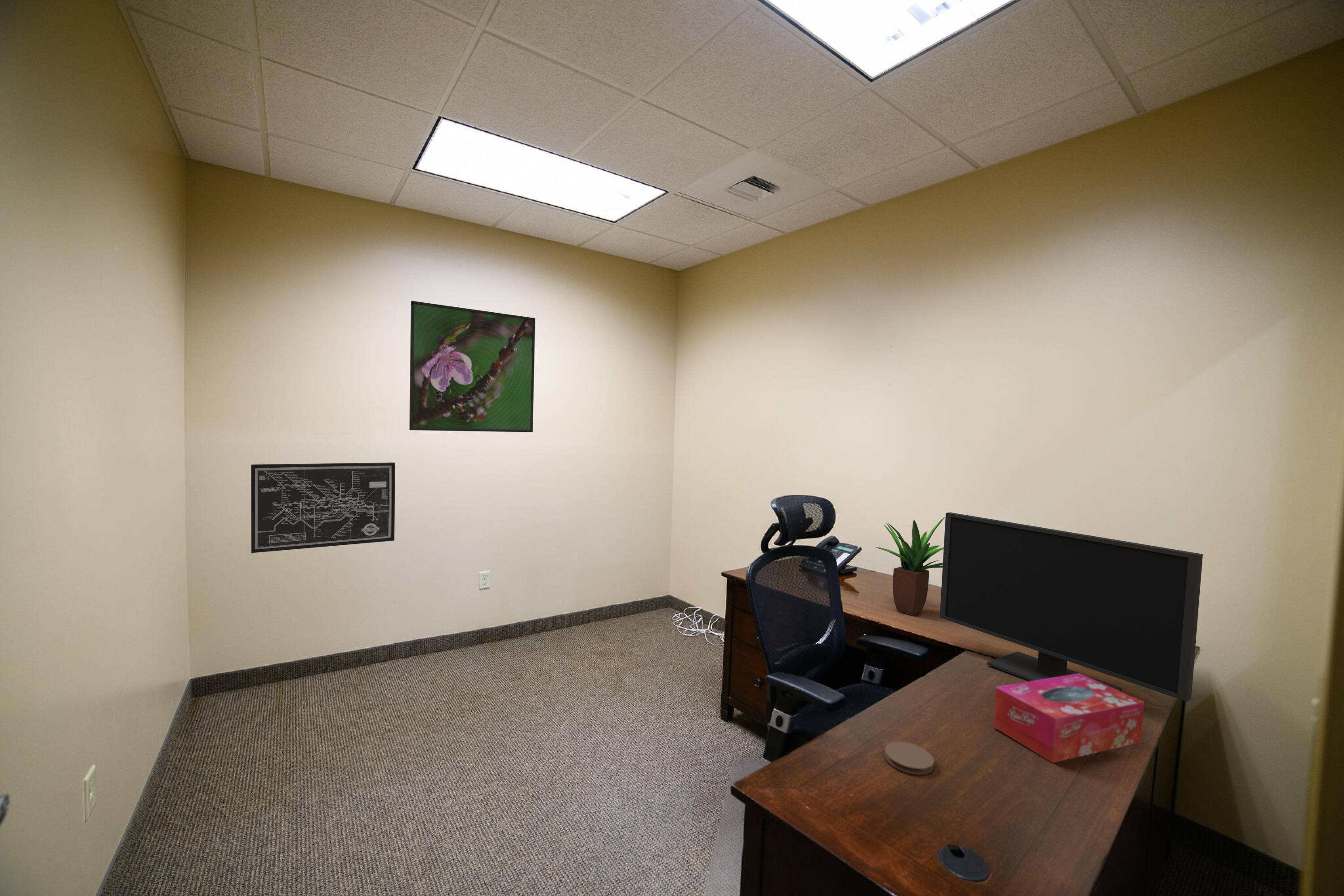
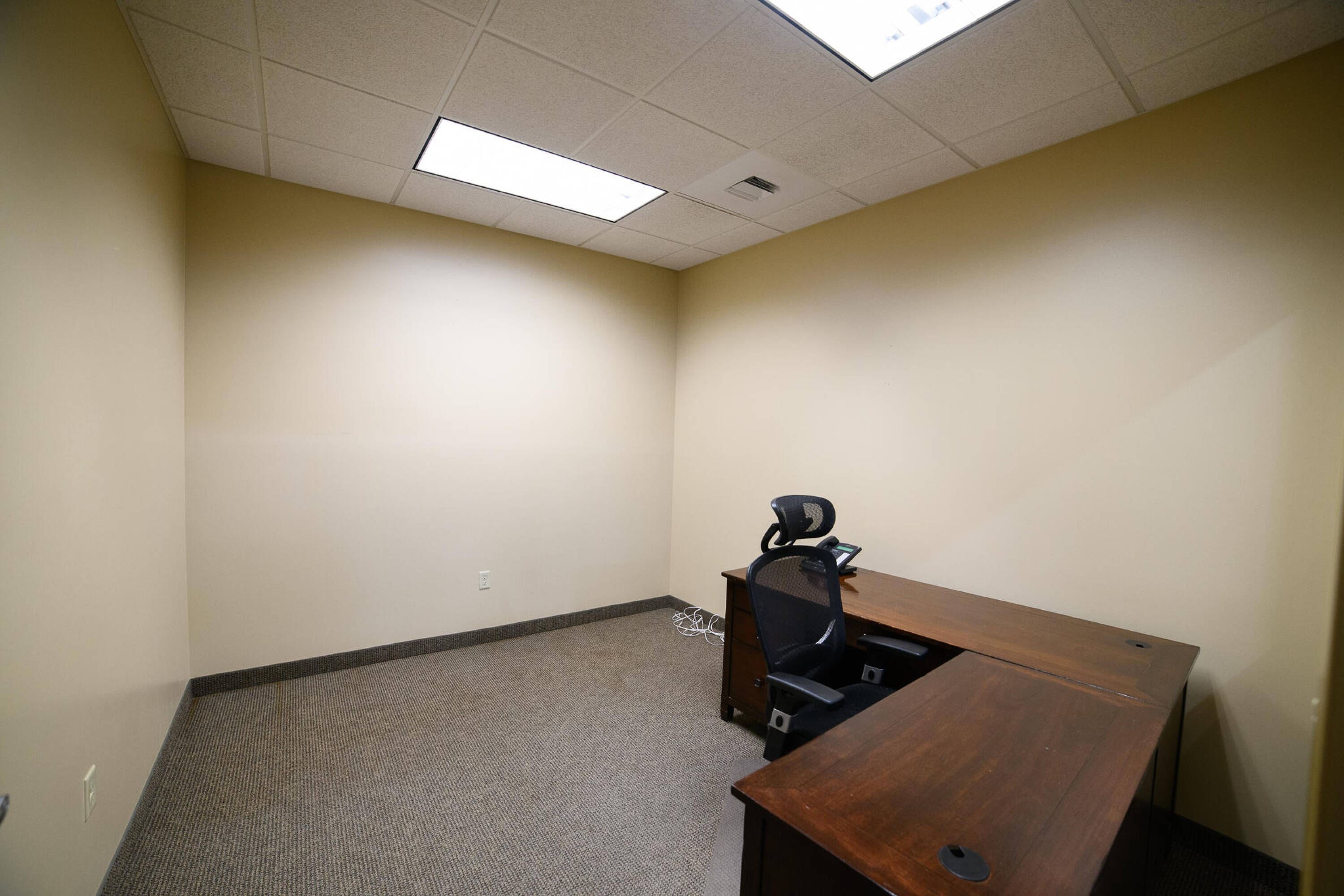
- wall art (327, 504)
- coaster (909, 757)
- potted plant (919, 564)
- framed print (476, 371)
- monitor (1056, 603)
- tissue box (1067, 714)
